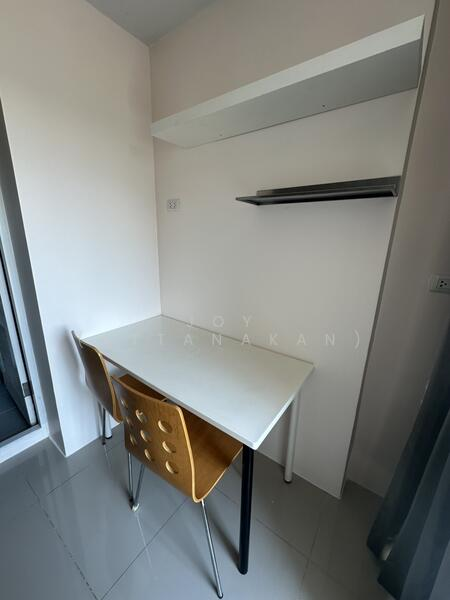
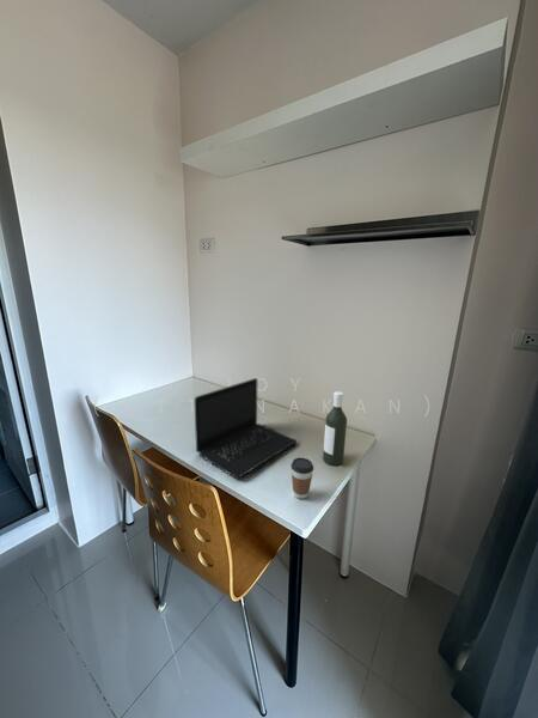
+ laptop (249, 421)
+ bottle (335, 427)
+ coffee cup (301, 477)
